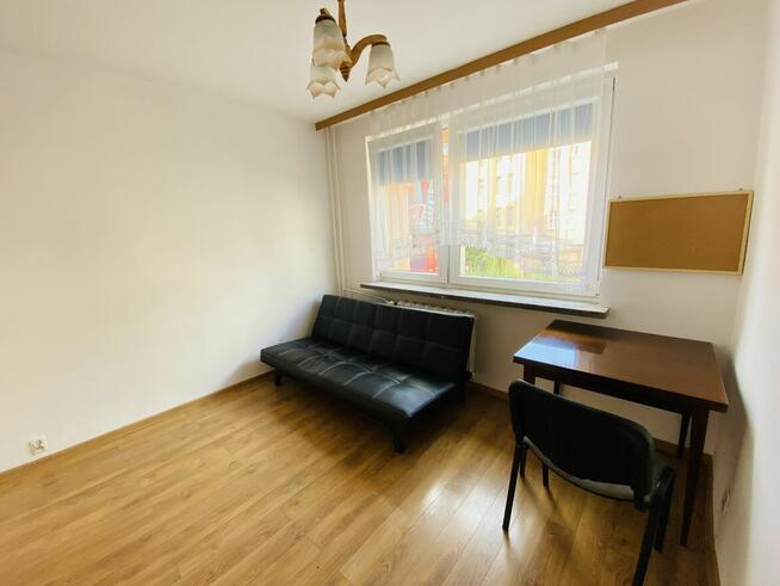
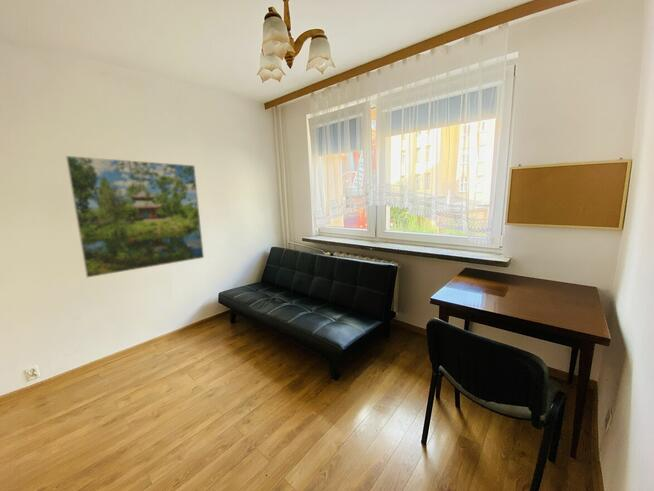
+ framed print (146, 215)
